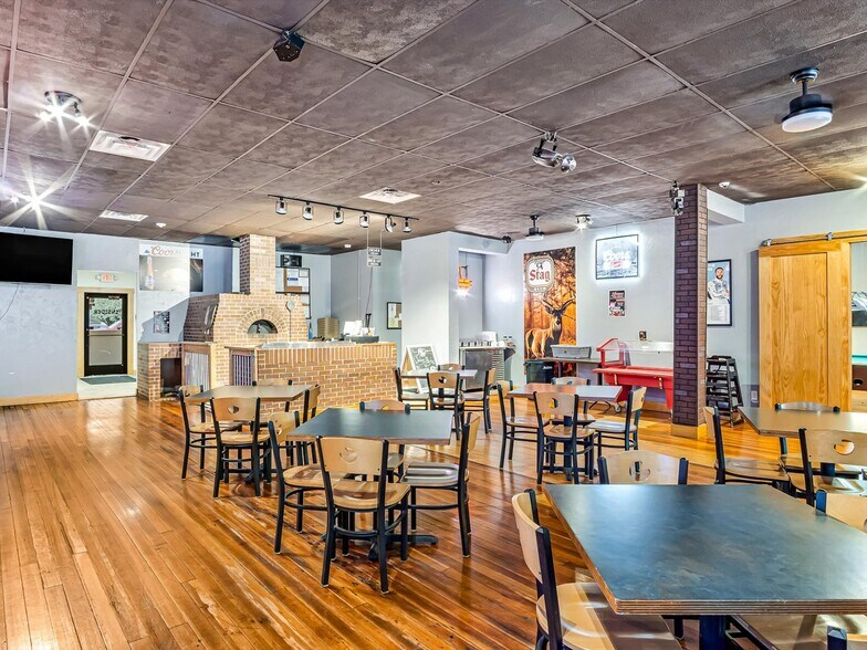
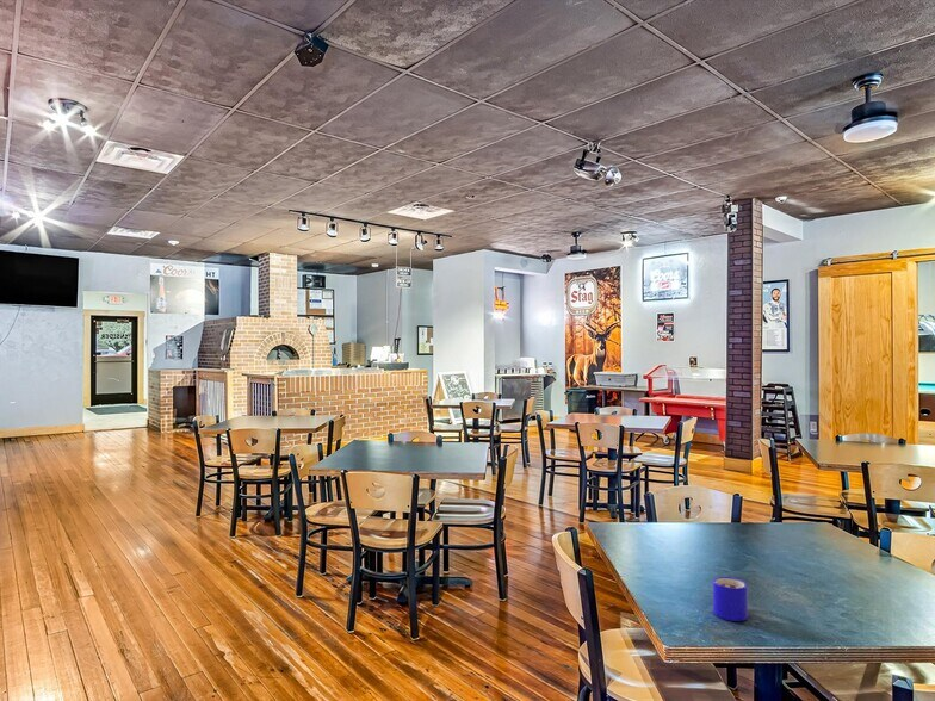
+ mug (731, 595)
